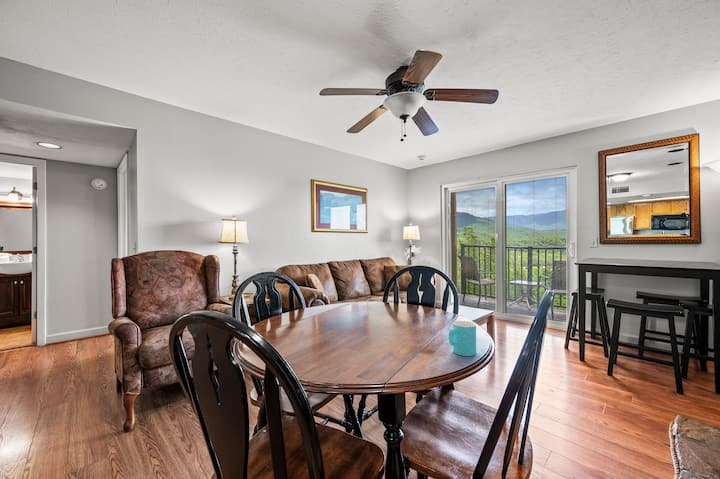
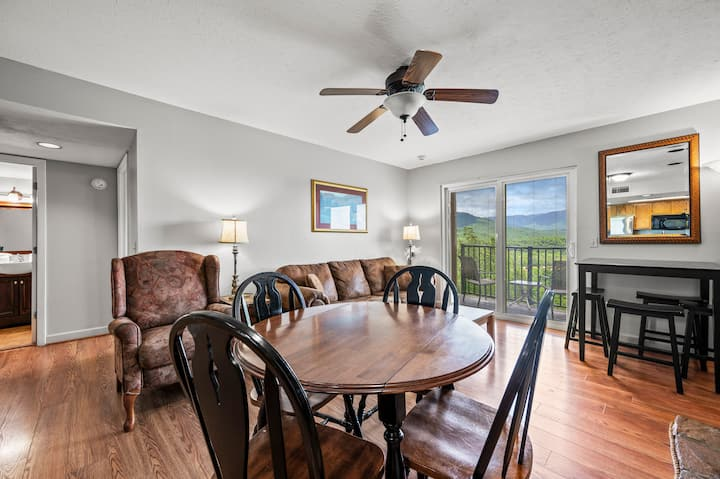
- cup (460, 338)
